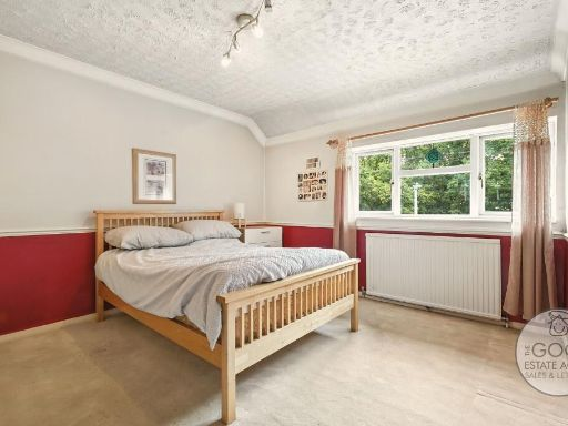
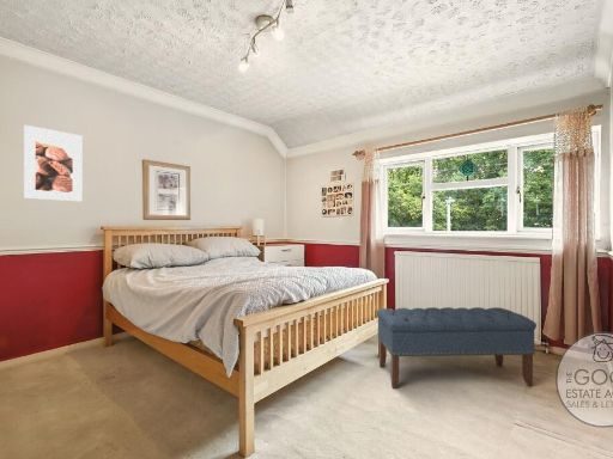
+ bench (450, 343)
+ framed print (54, 165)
